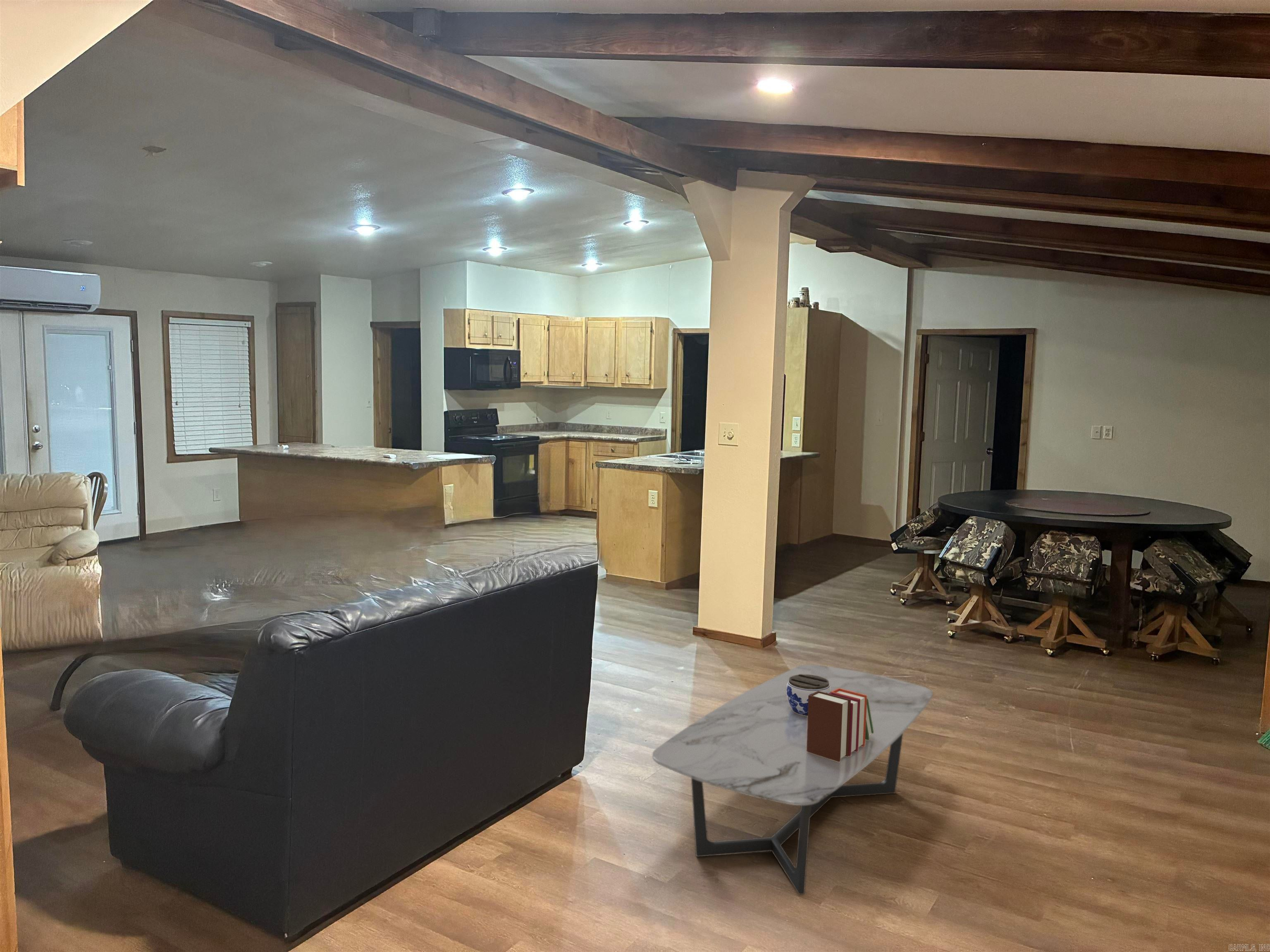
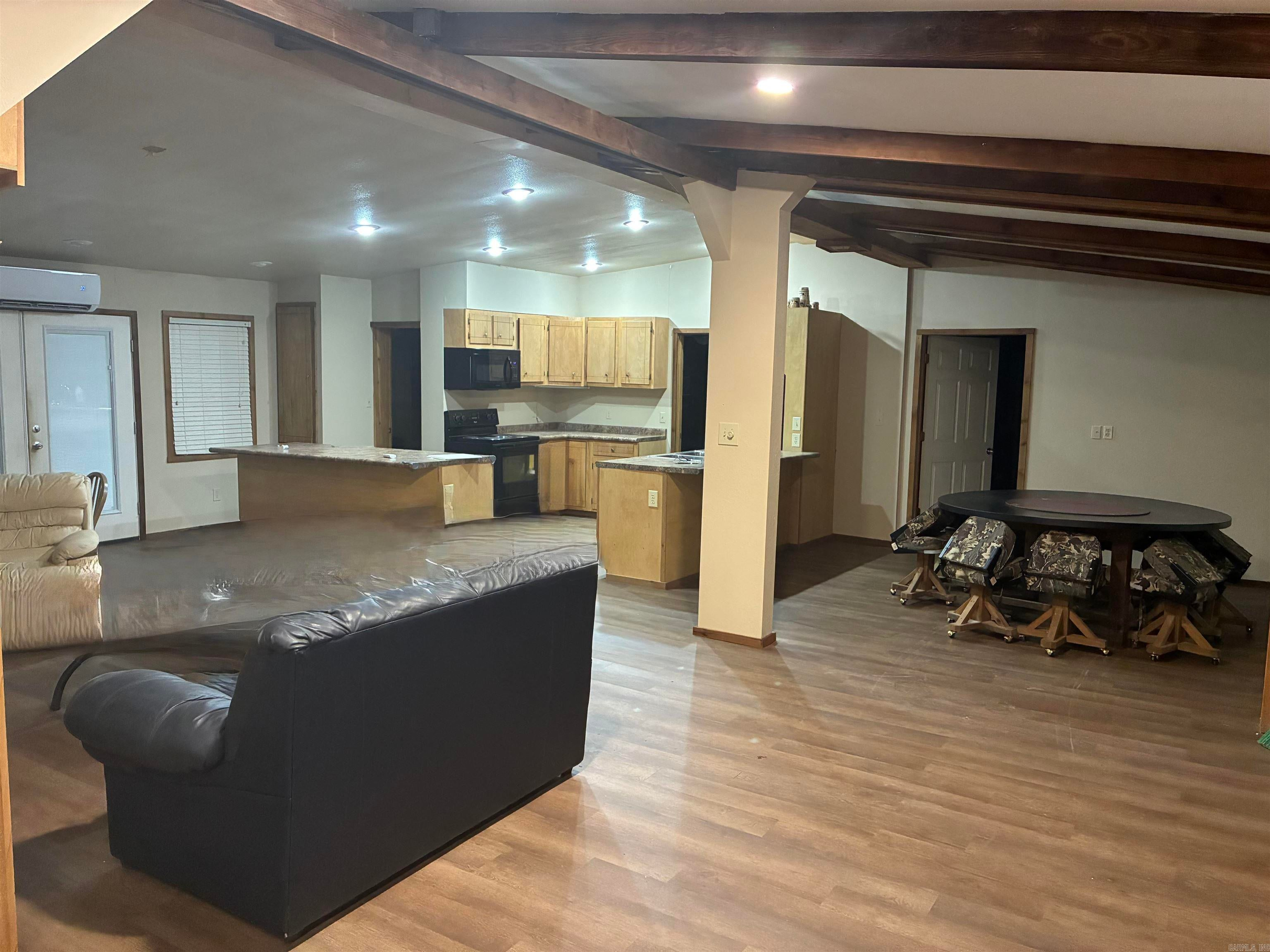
- books (844, 717)
- jar (808, 694)
- coffee table (805, 771)
